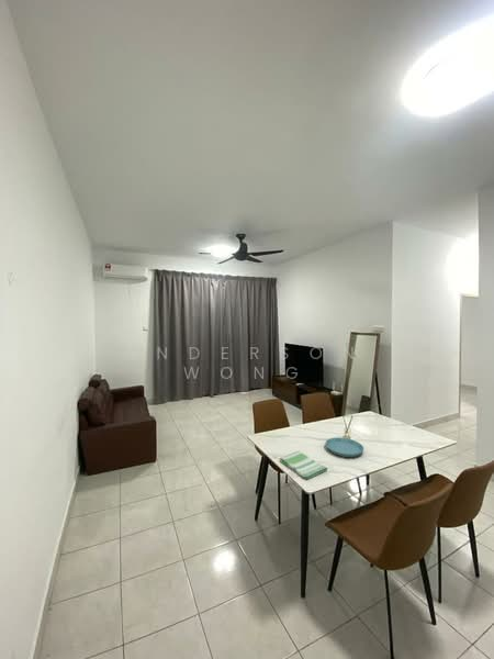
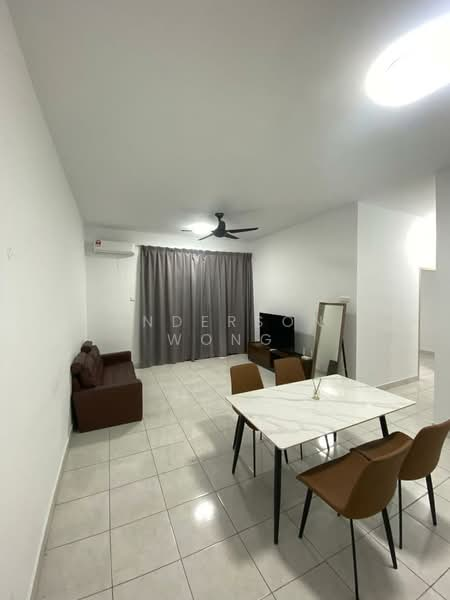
- dish towel (302, 463)
- saucer (344, 447)
